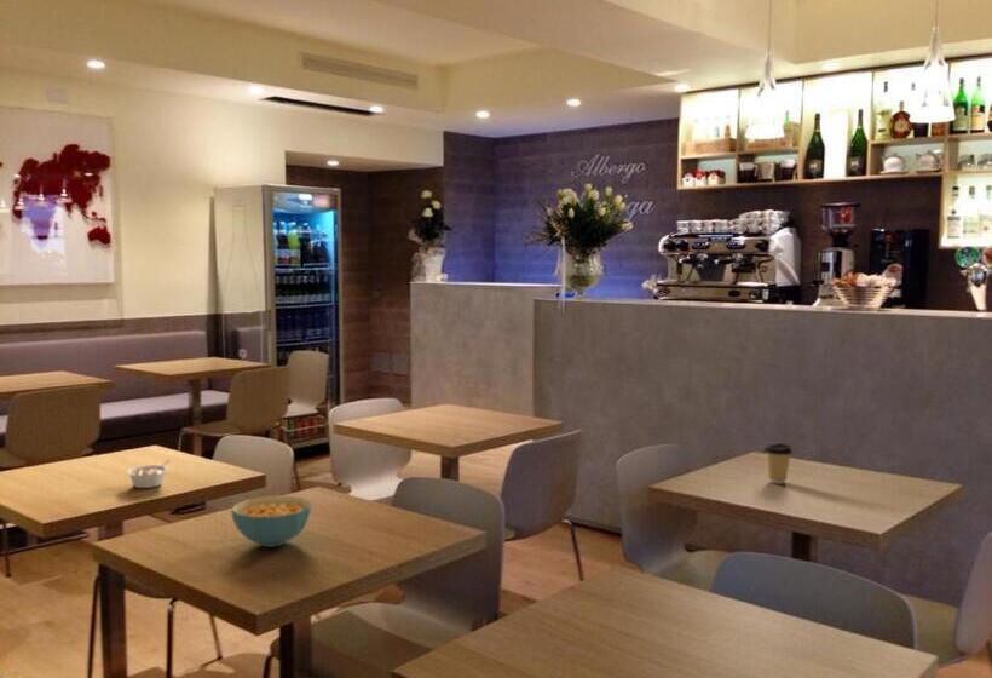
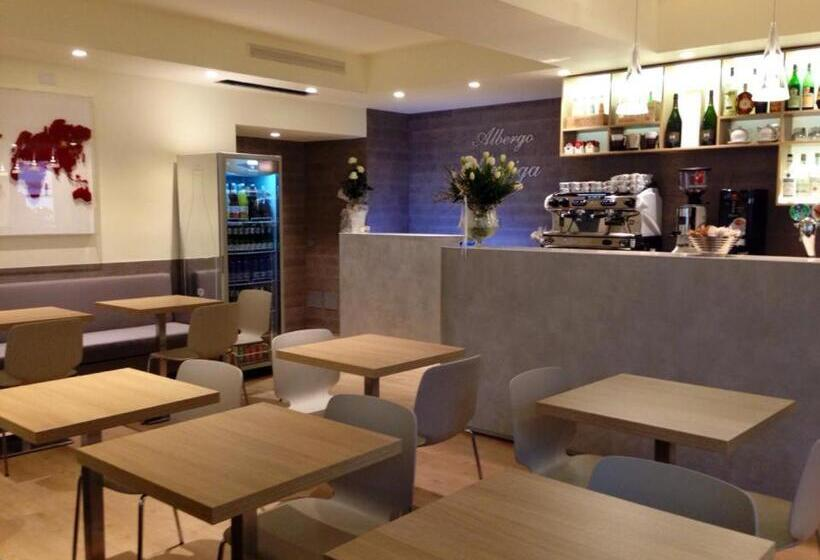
- legume (148, 475)
- cereal bowl (272, 524)
- coffee cup (778, 462)
